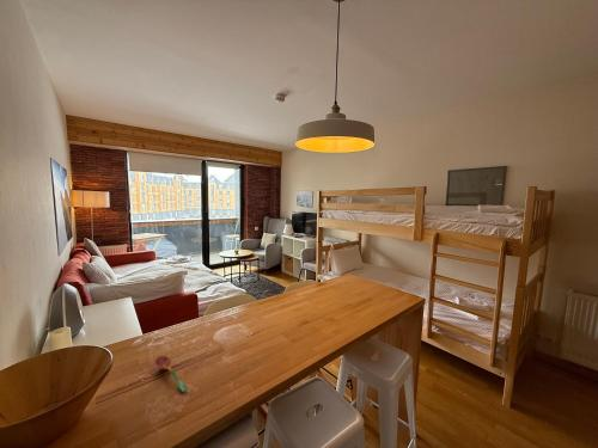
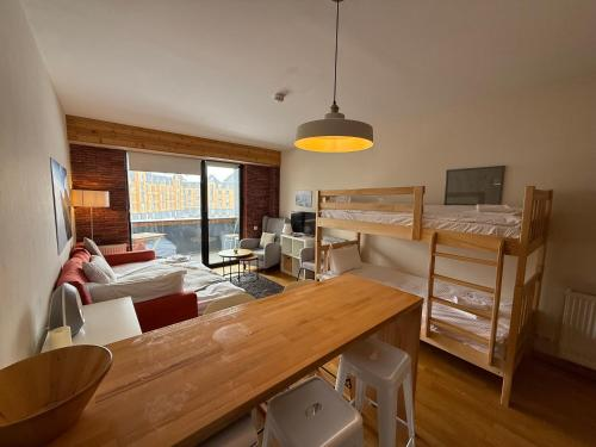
- soupspoon (171, 372)
